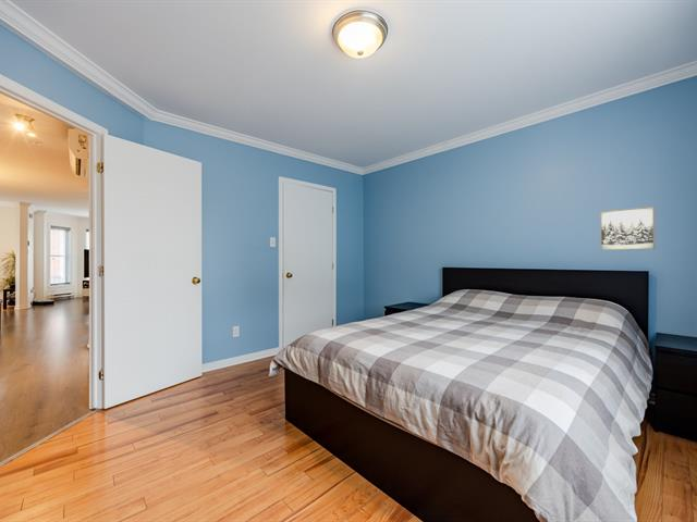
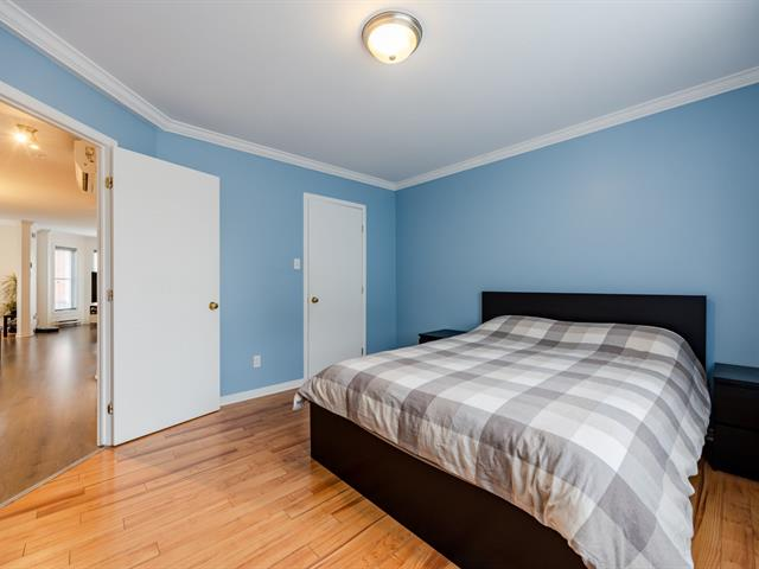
- wall art (626, 229)
